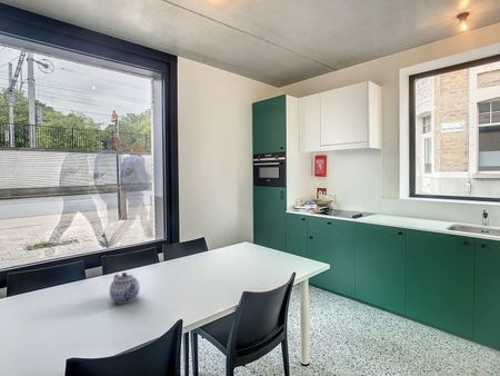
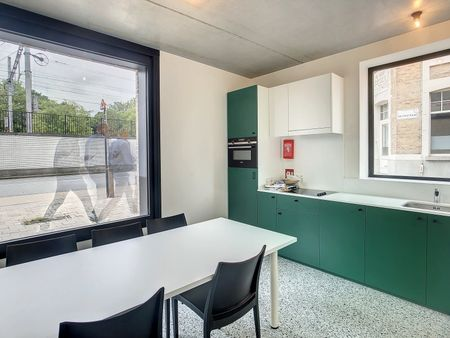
- teapot (124, 286)
